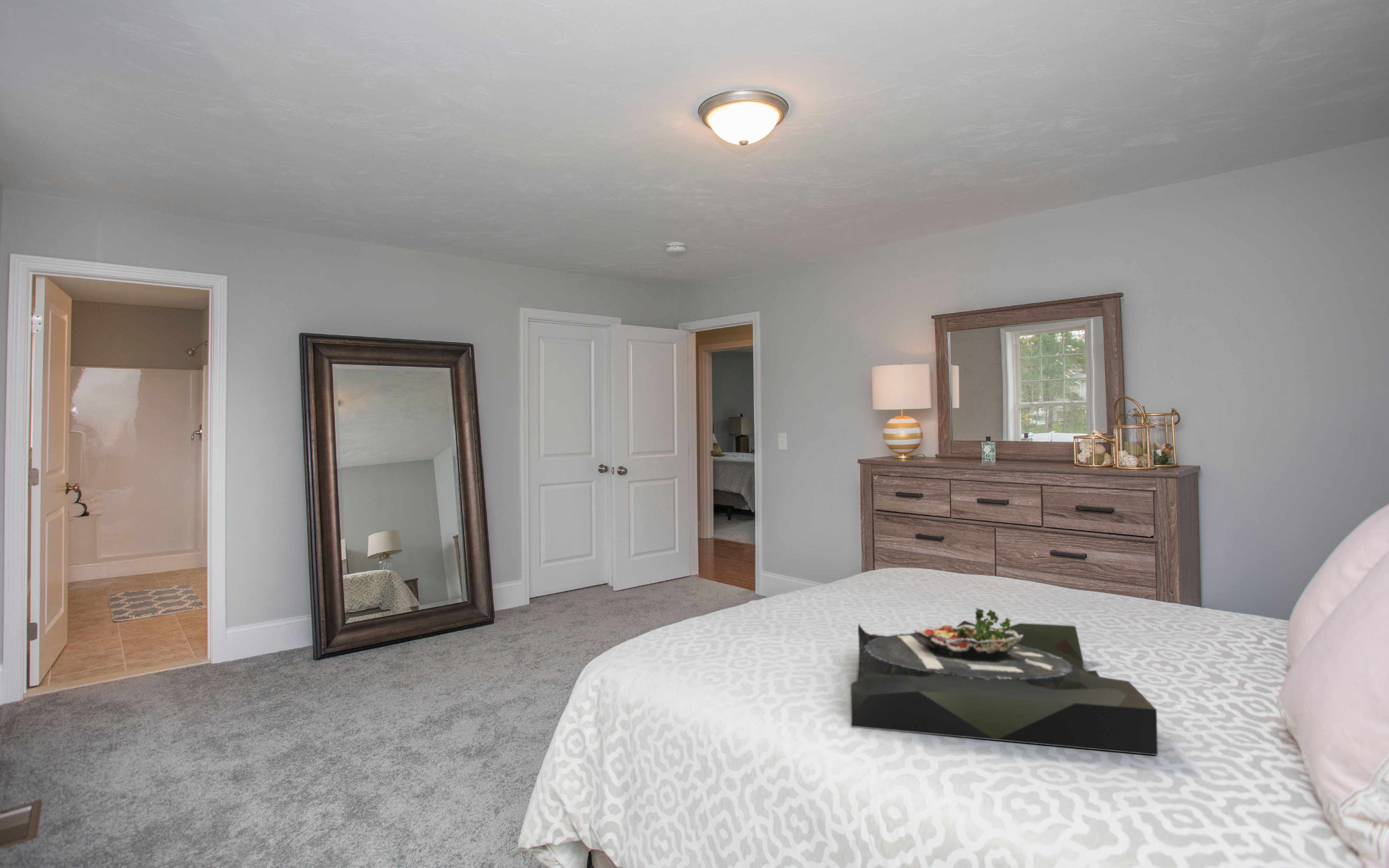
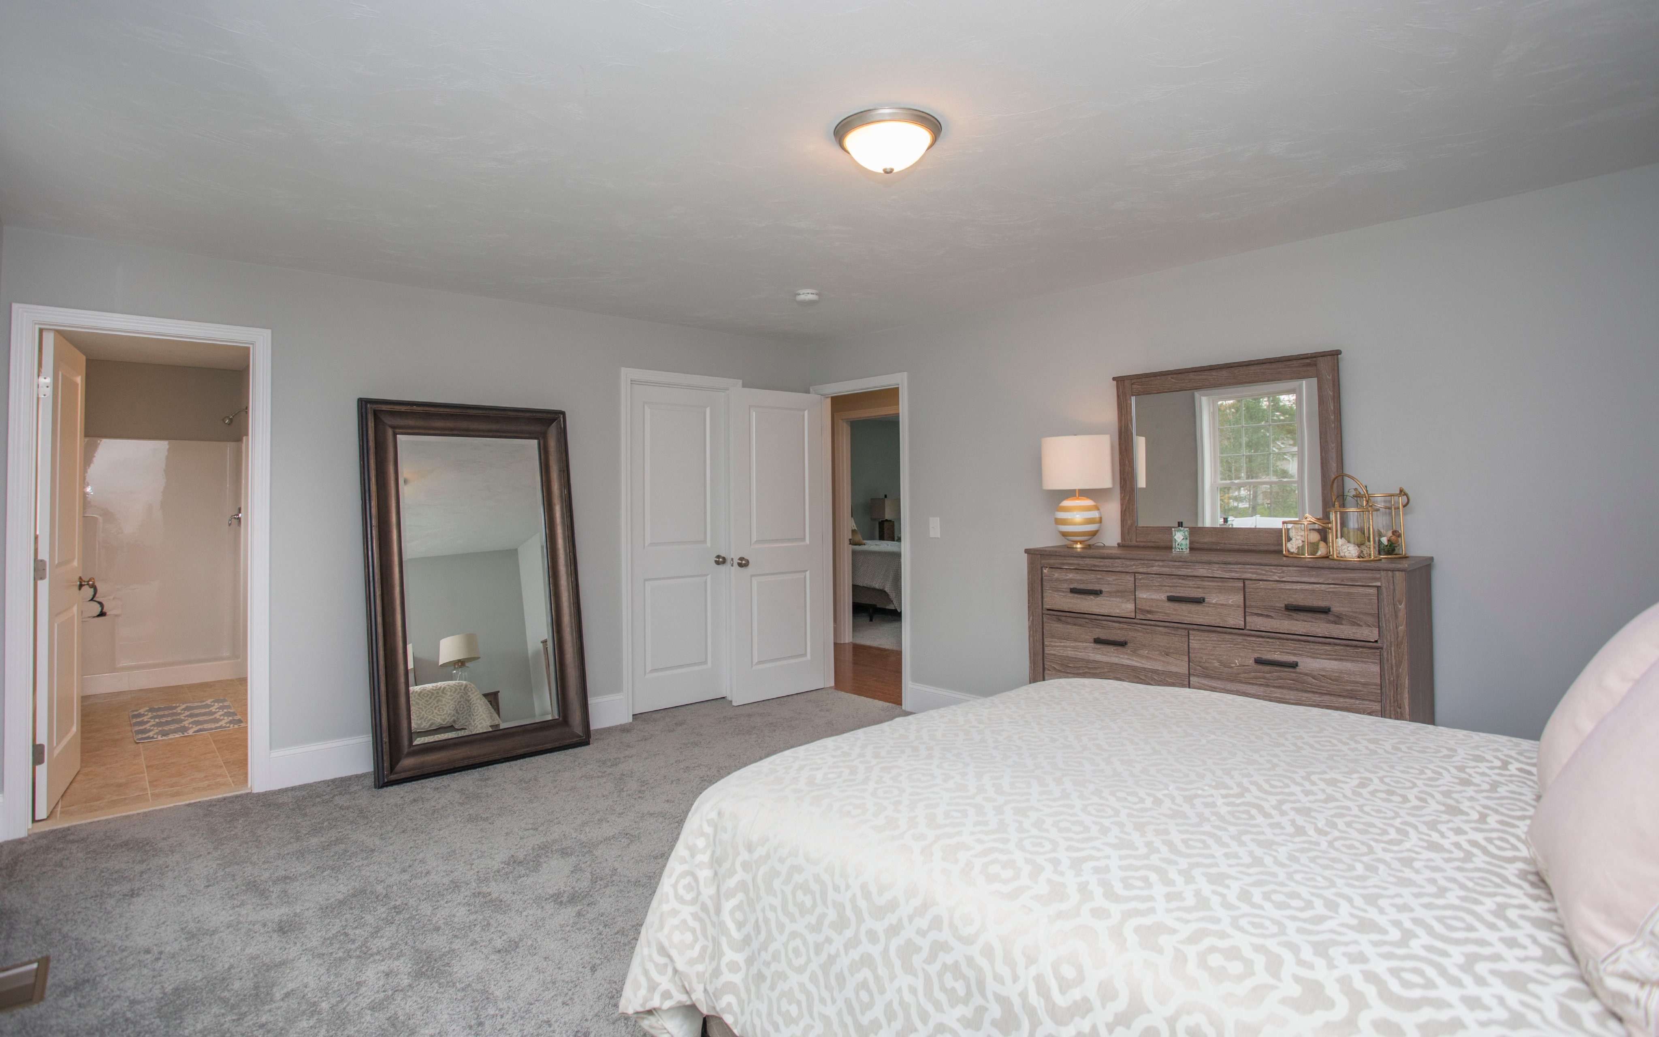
- serving tray (976, 646)
